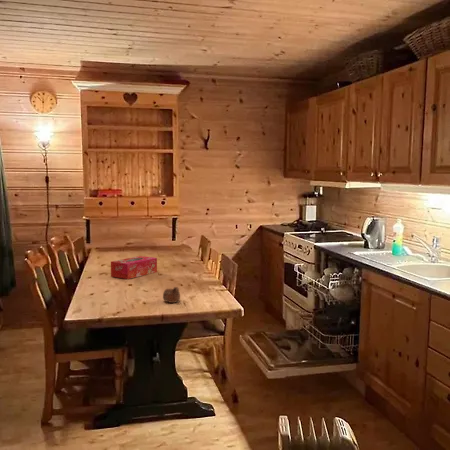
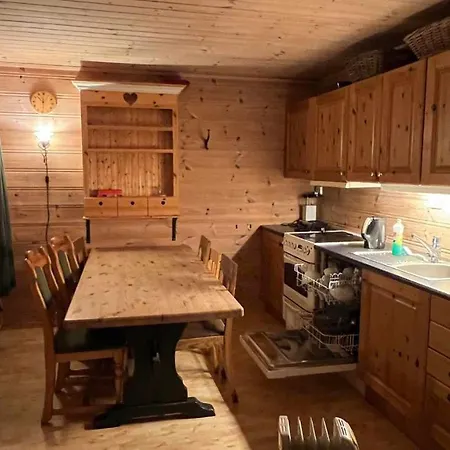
- tissue box (134, 266)
- cup (171, 293)
